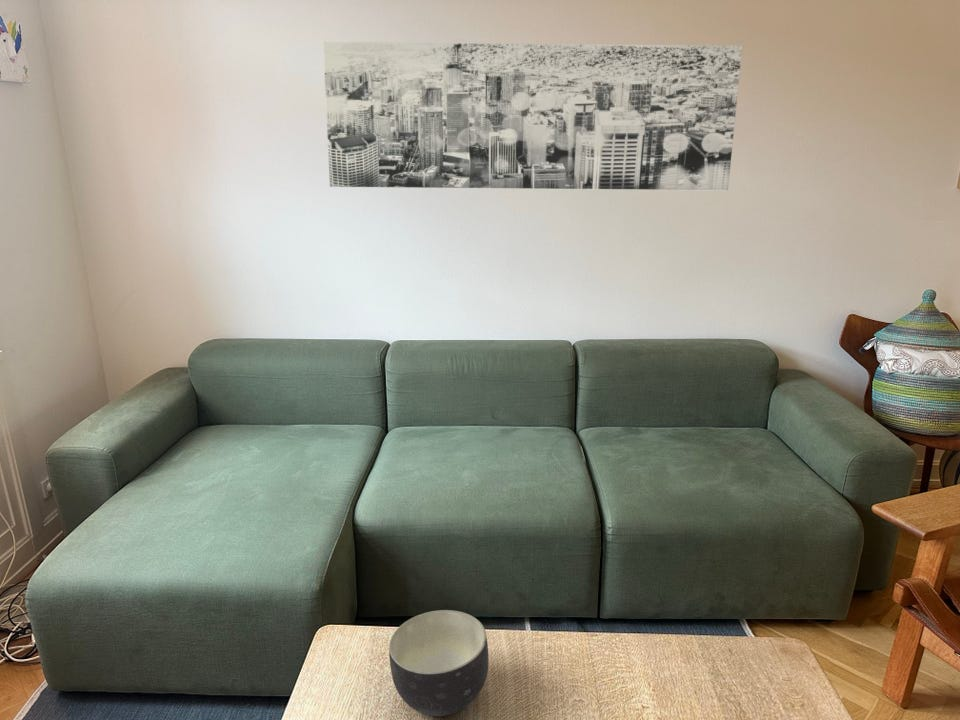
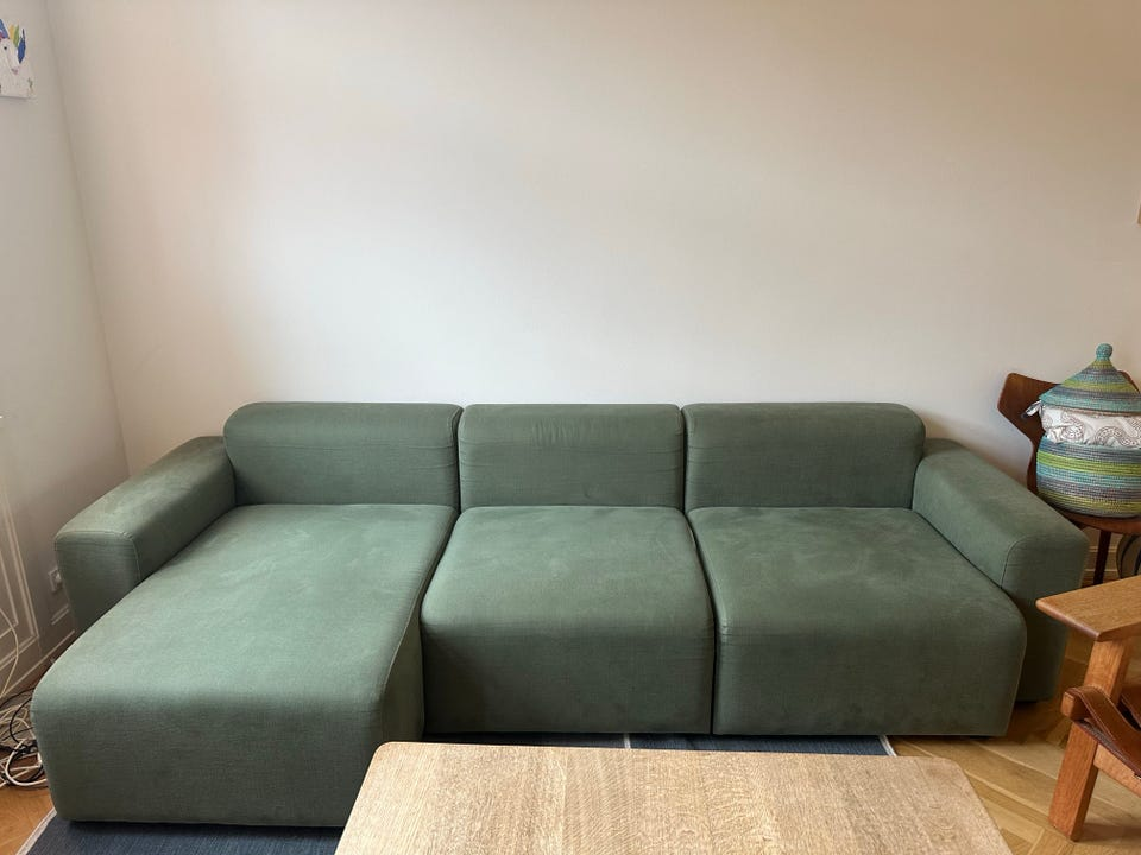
- wall art (530, 118)
- bowl (439, 666)
